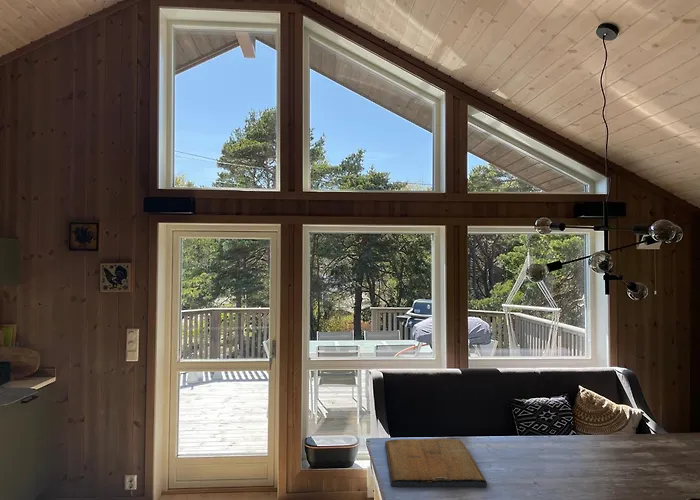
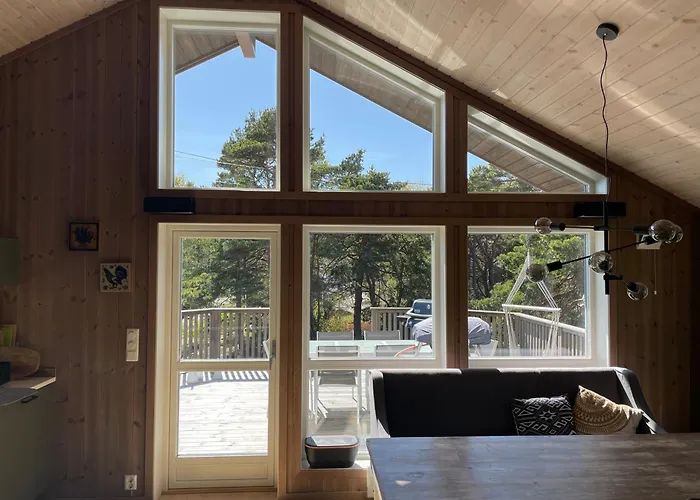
- religious icon (430, 460)
